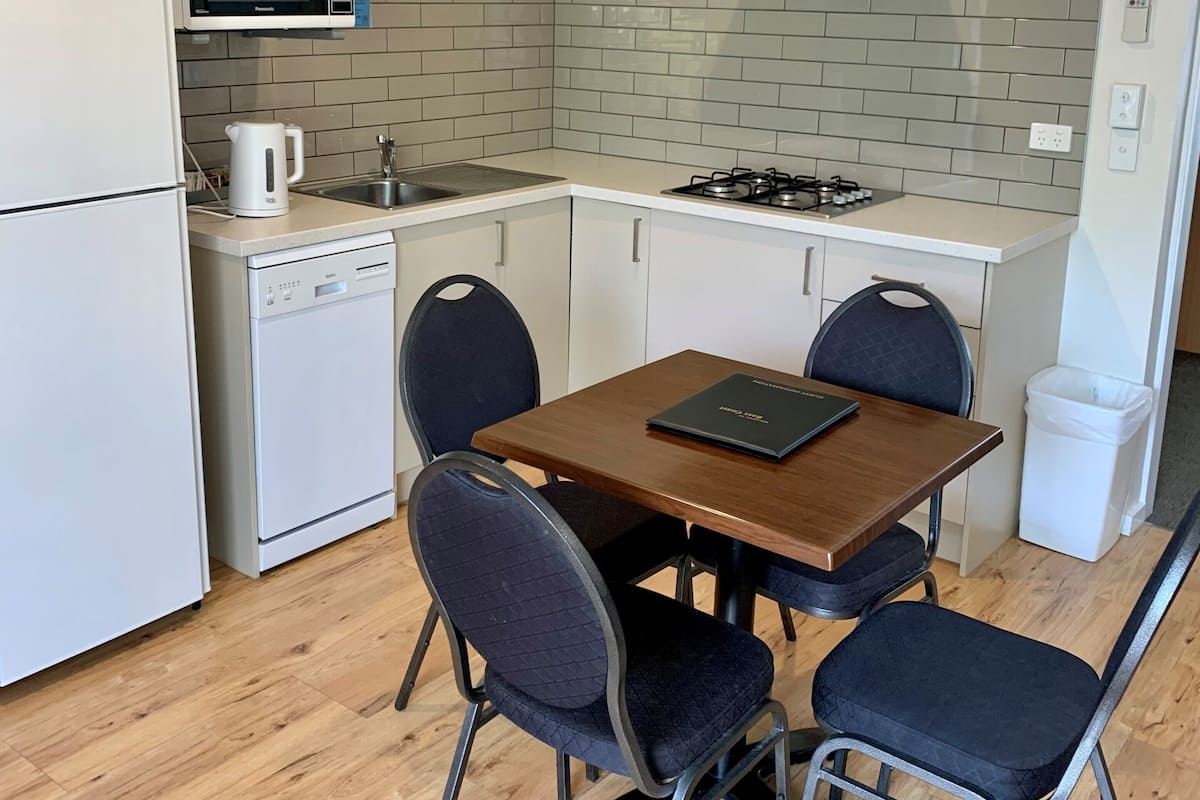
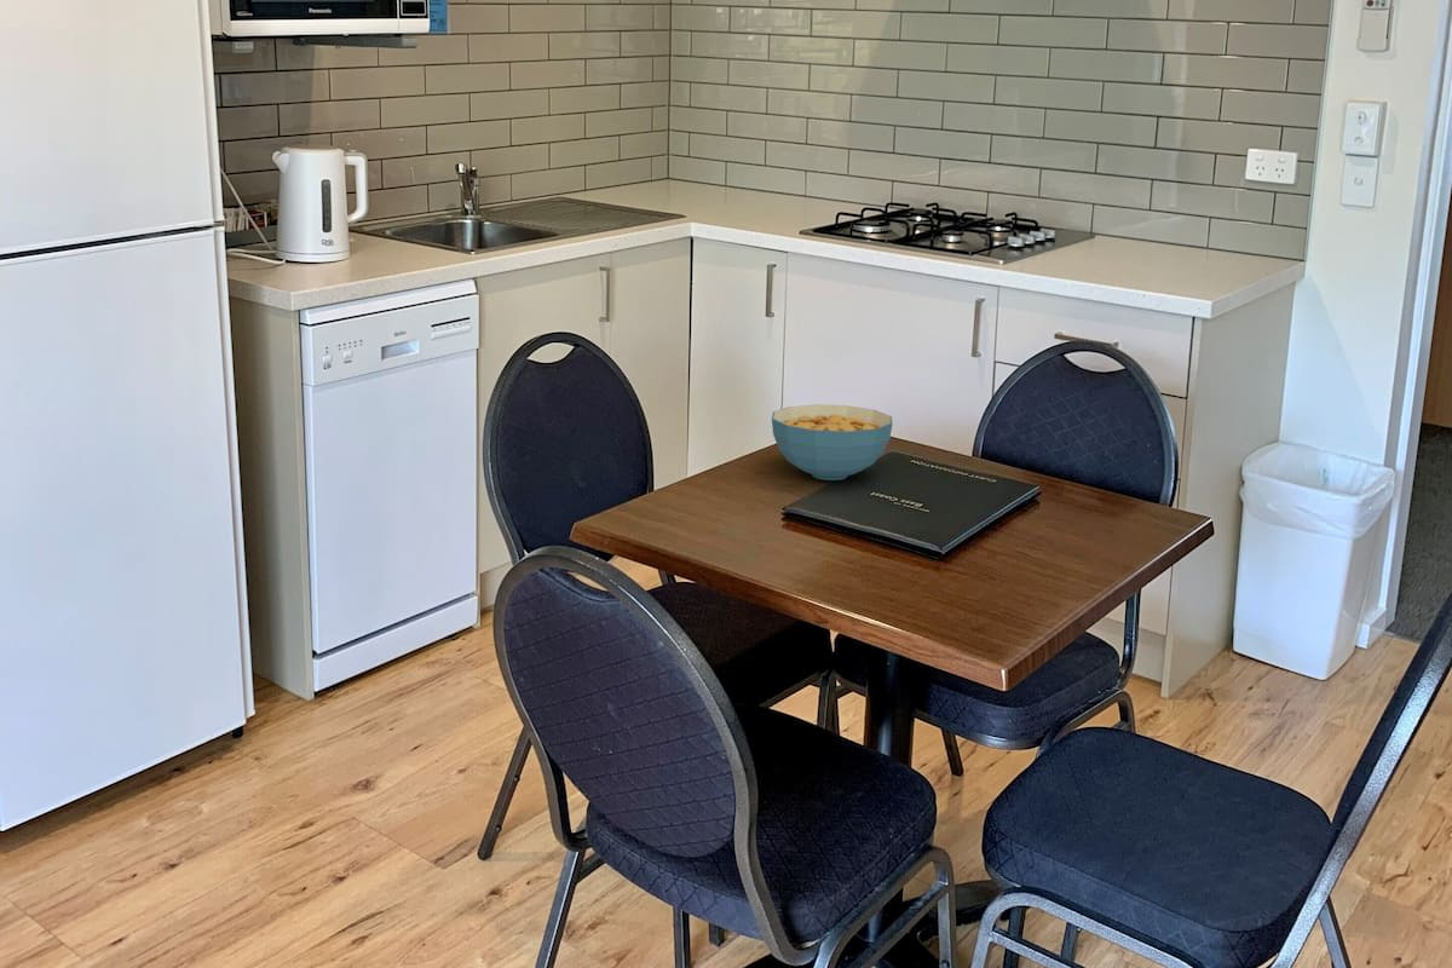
+ cereal bowl (830, 446)
